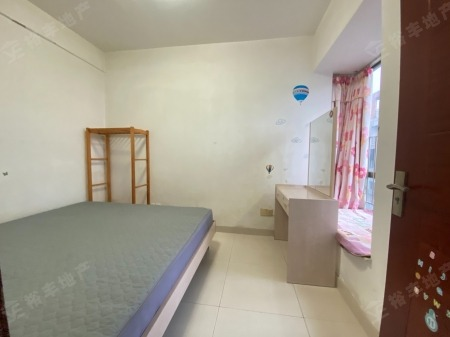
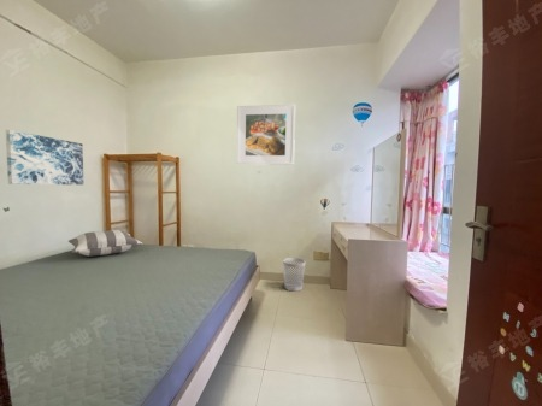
+ wall art (49, 160)
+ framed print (265, 135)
+ wastebasket (293, 273)
+ pillow (105, 241)
